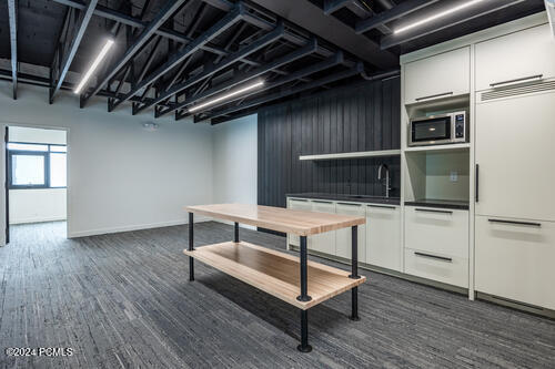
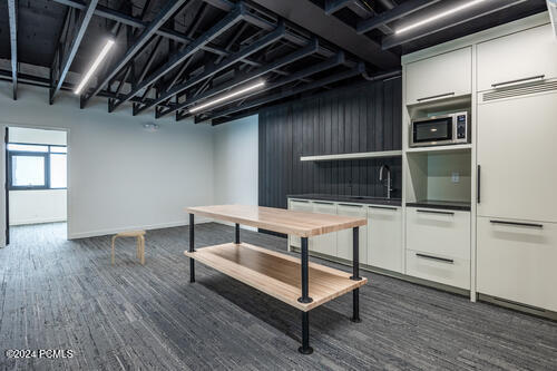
+ stool (137, 247)
